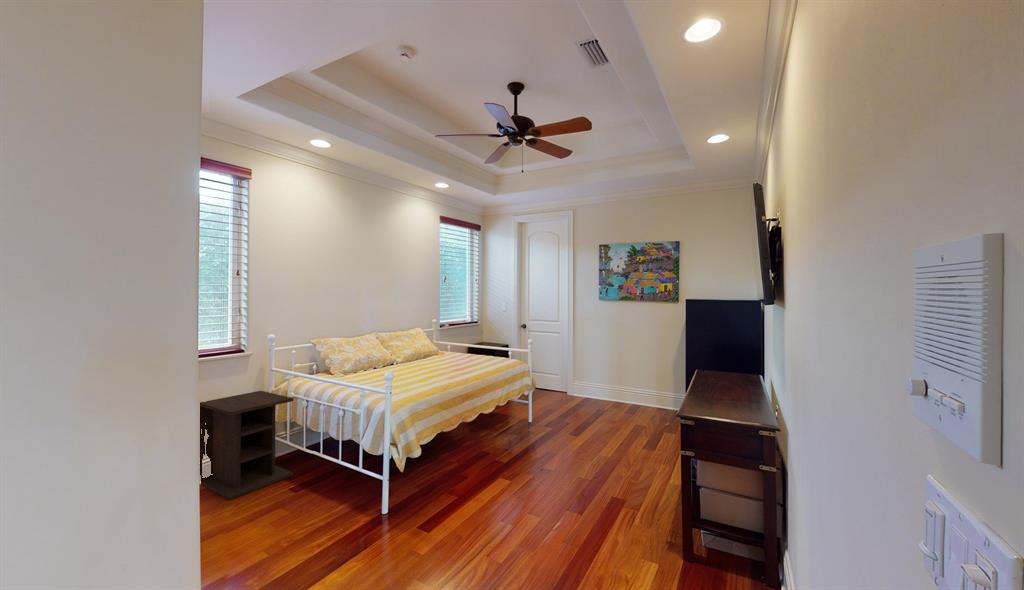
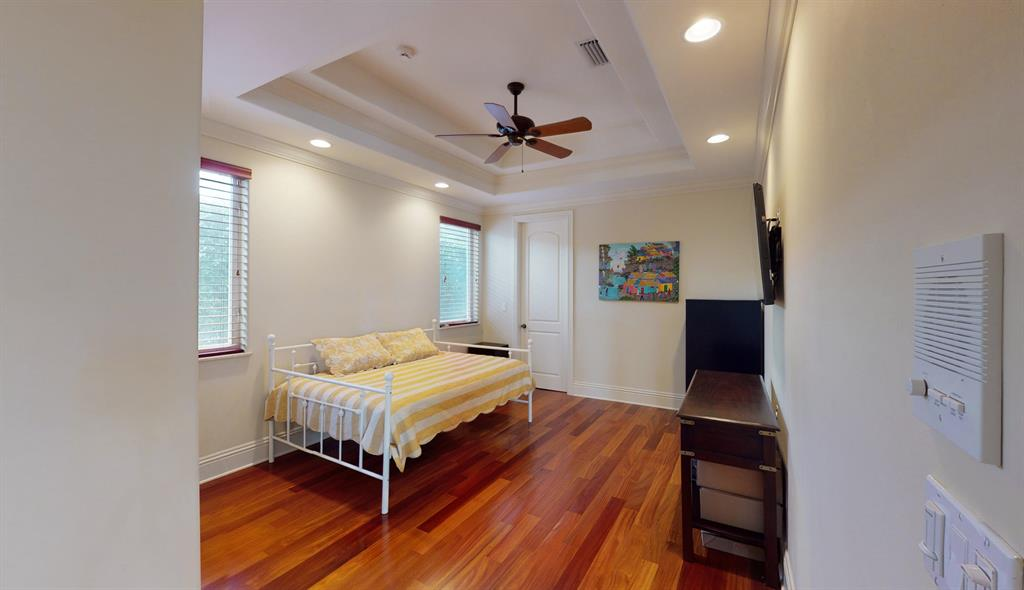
- nightstand (246, 439)
